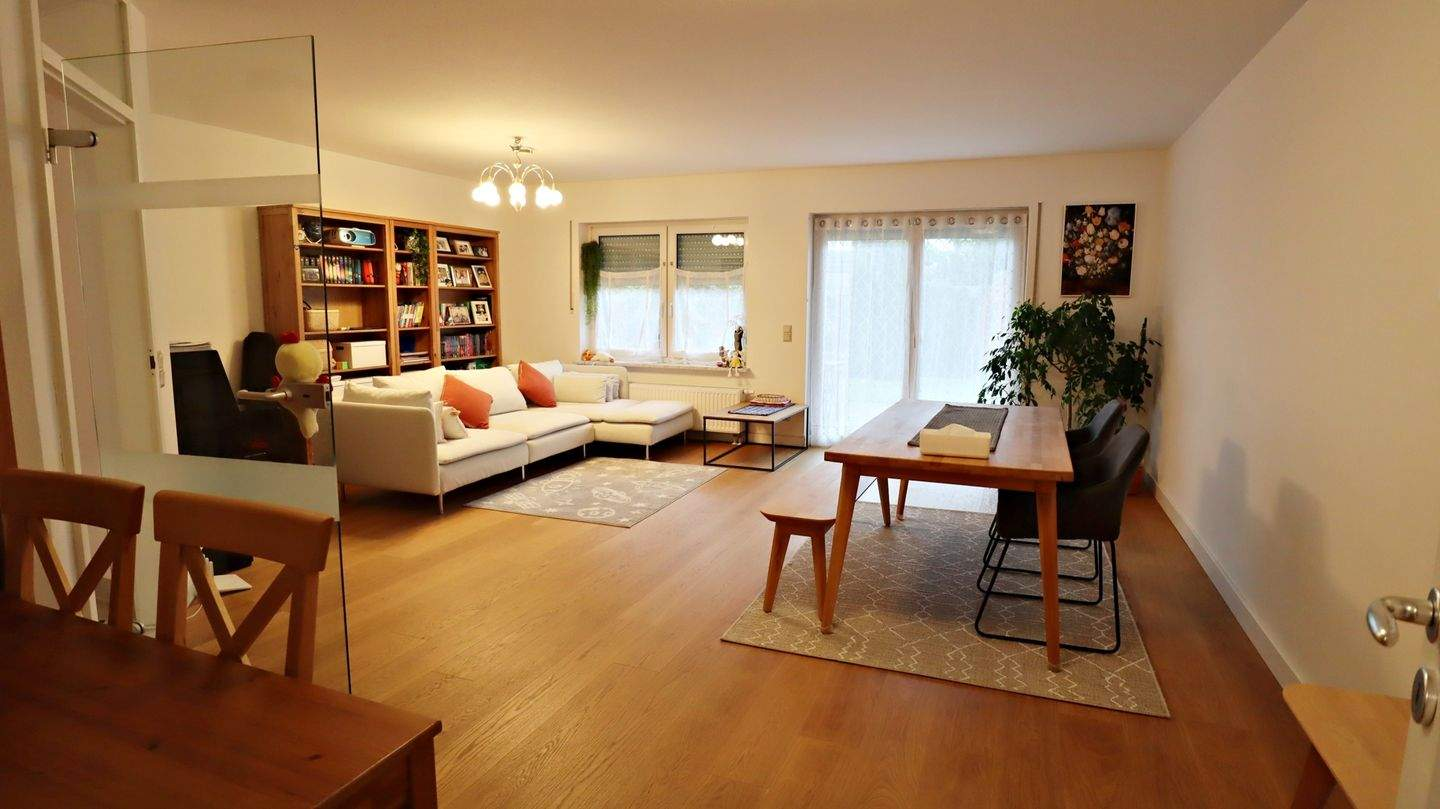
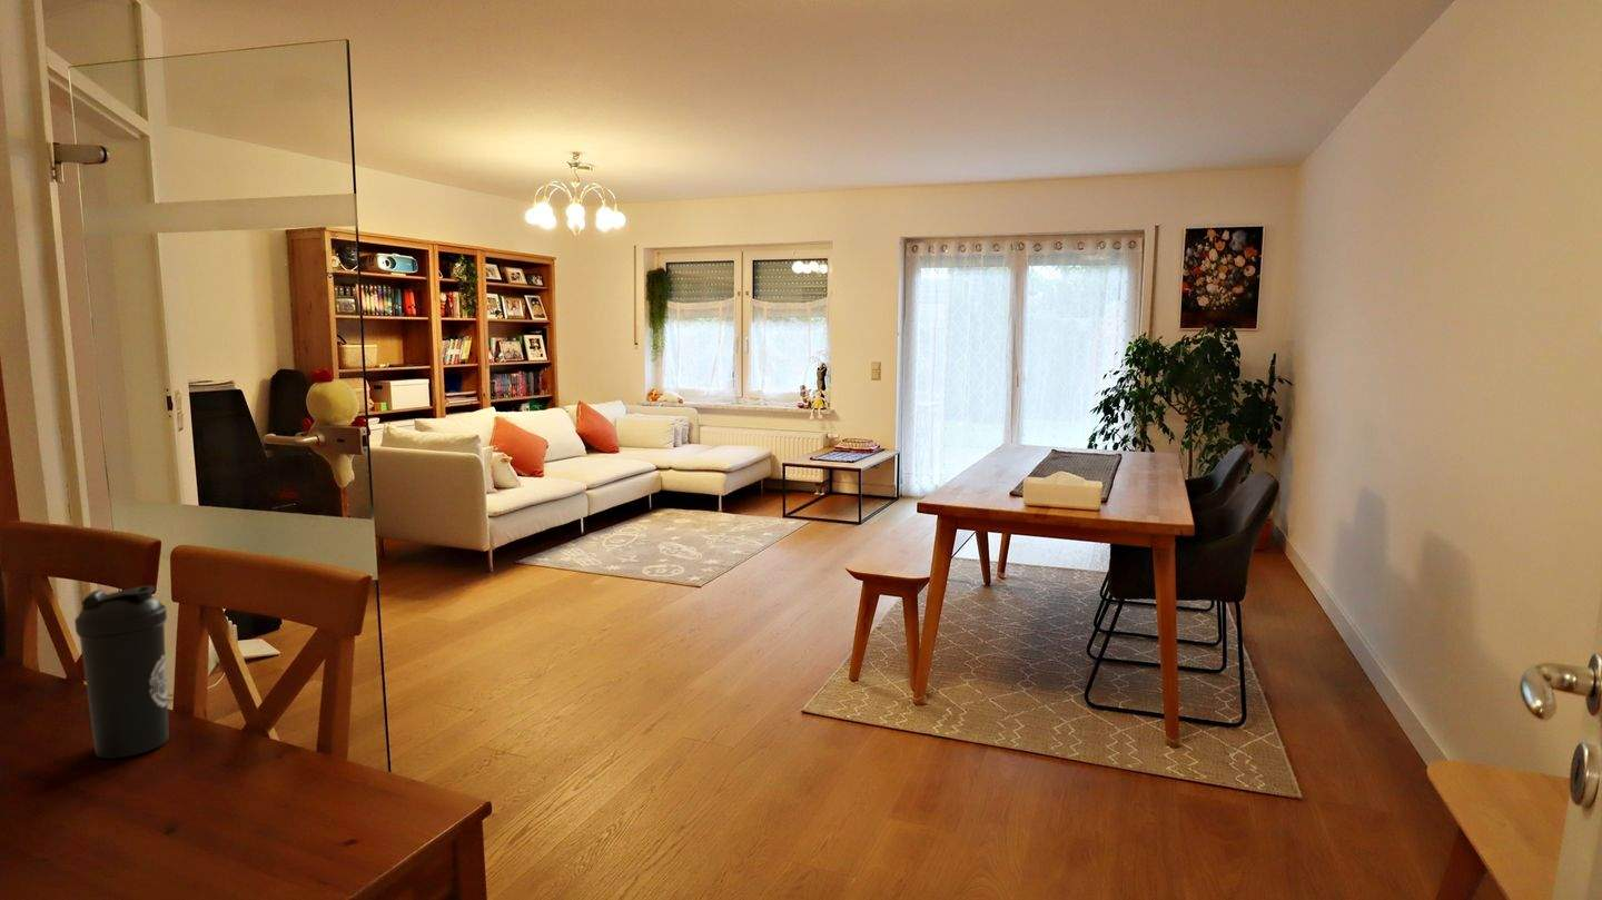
+ water bottle (126, 667)
